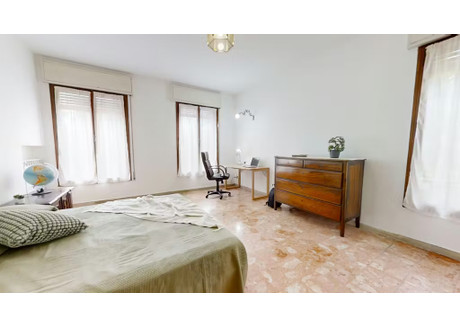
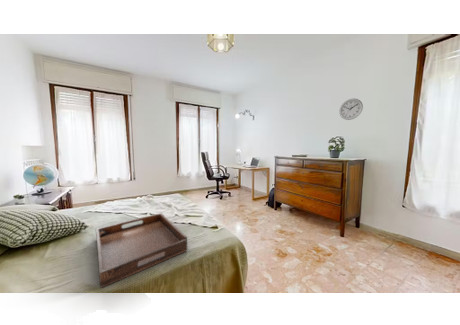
+ serving tray (140, 238)
+ wall clock (350, 109)
